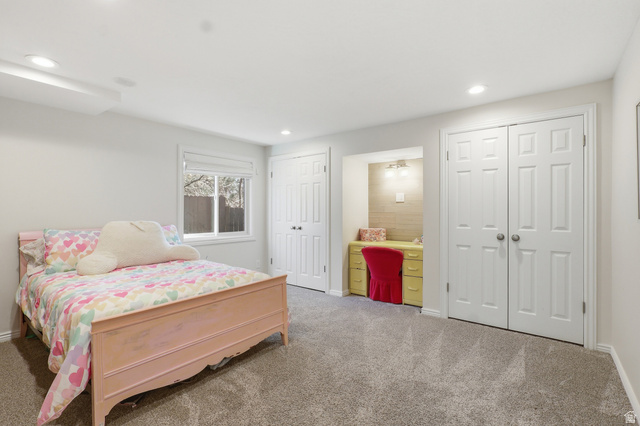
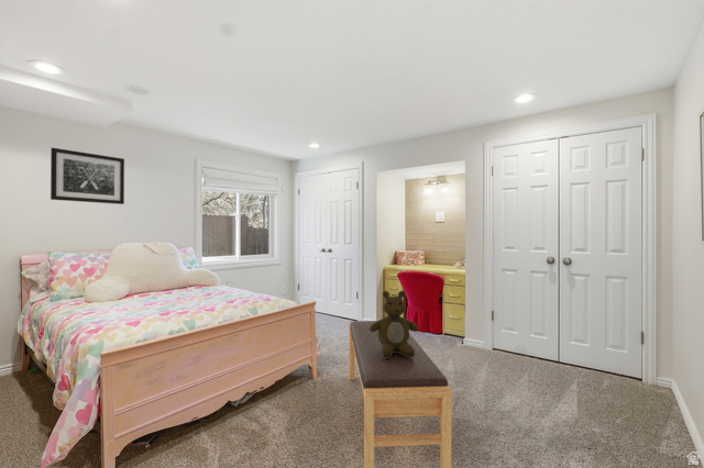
+ teddy bear (395, 322)
+ bench (386, 379)
+ wall art (89, 177)
